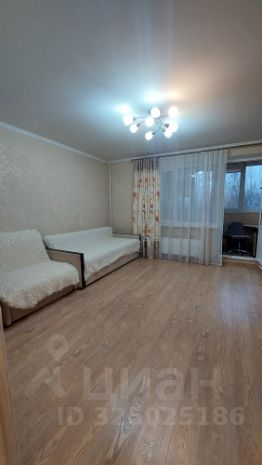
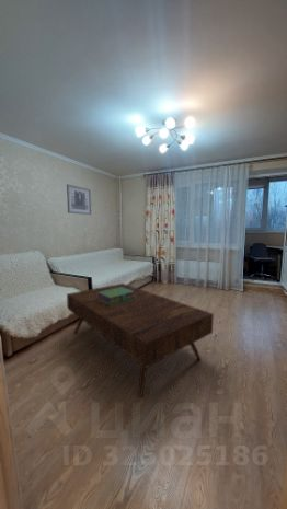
+ stack of books (116, 296)
+ wall art (80, 200)
+ coffee table (131, 323)
